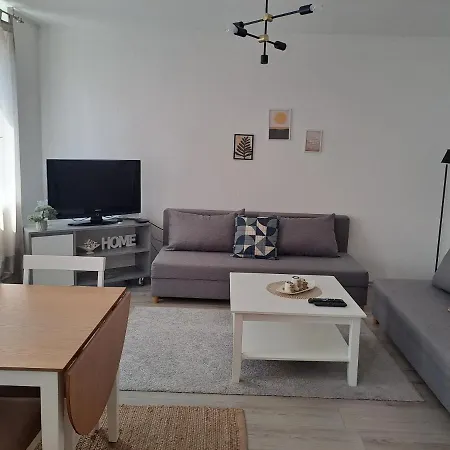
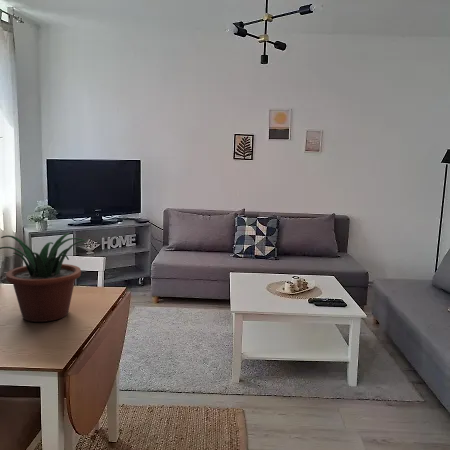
+ potted plant (44, 274)
